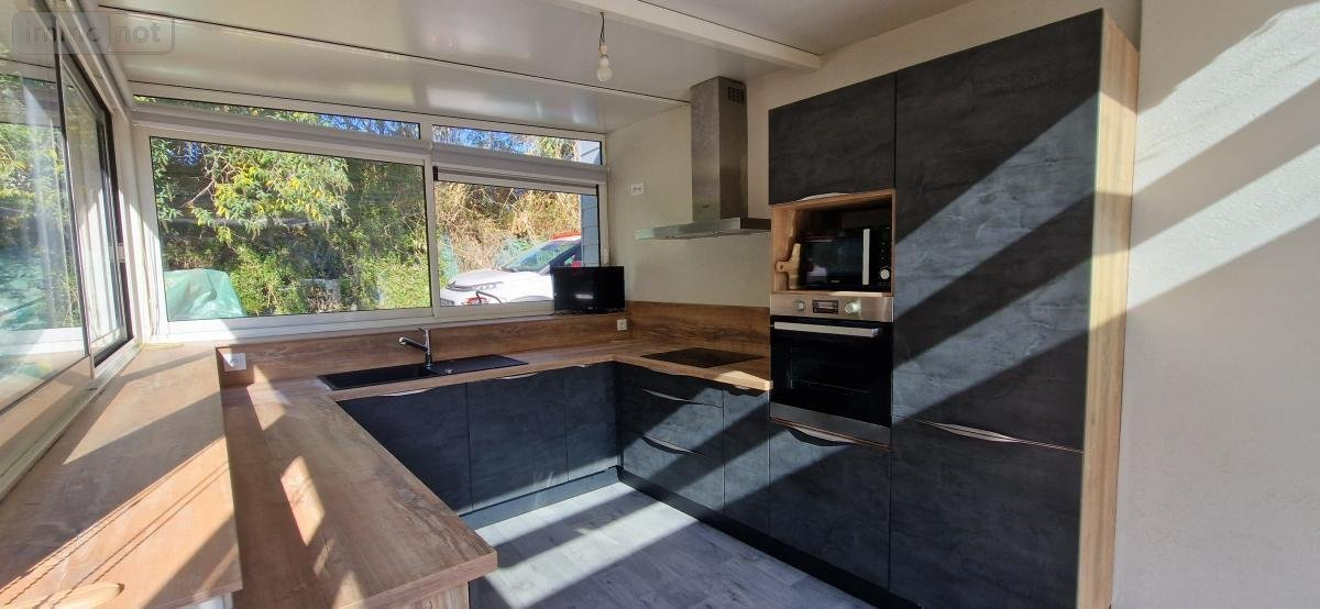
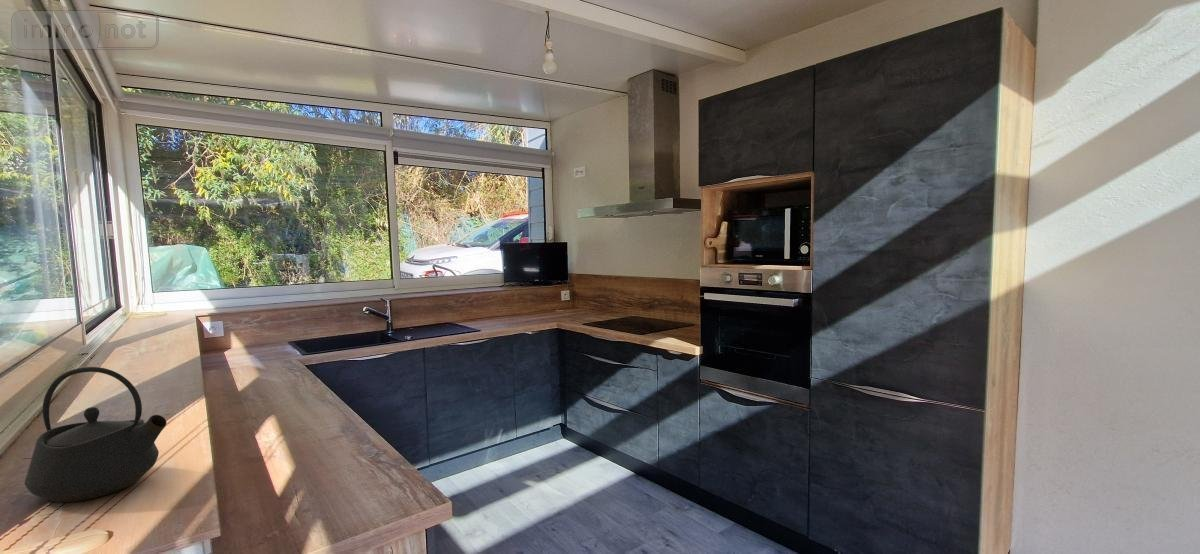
+ kettle (102, 426)
